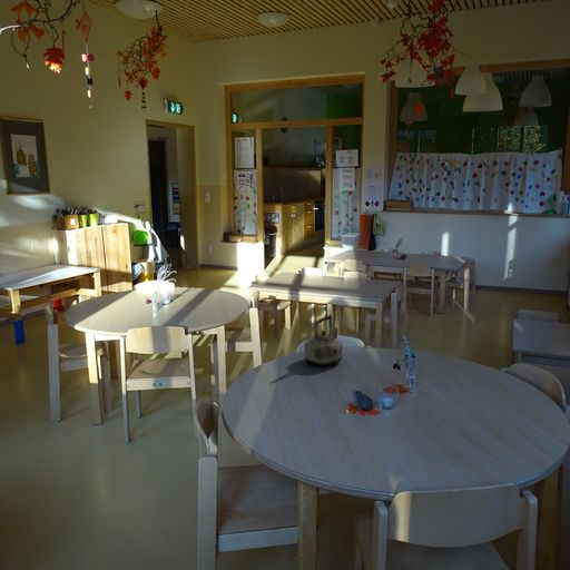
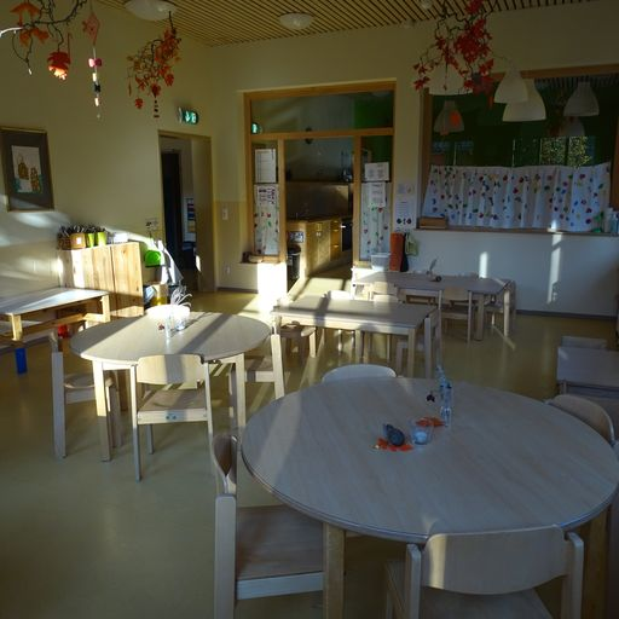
- kettle (325, 337)
